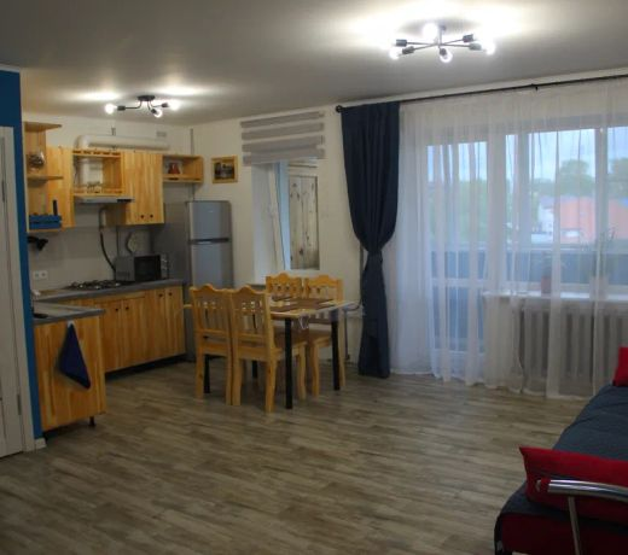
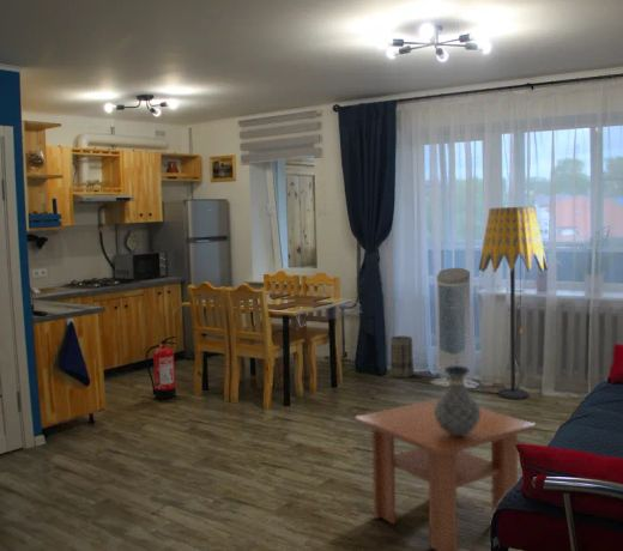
+ floor lamp (512, 302)
+ vase (456, 401)
+ air purifier (453, 326)
+ fire extinguisher (162, 367)
+ basket (401, 356)
+ coffee table (442, 471)
